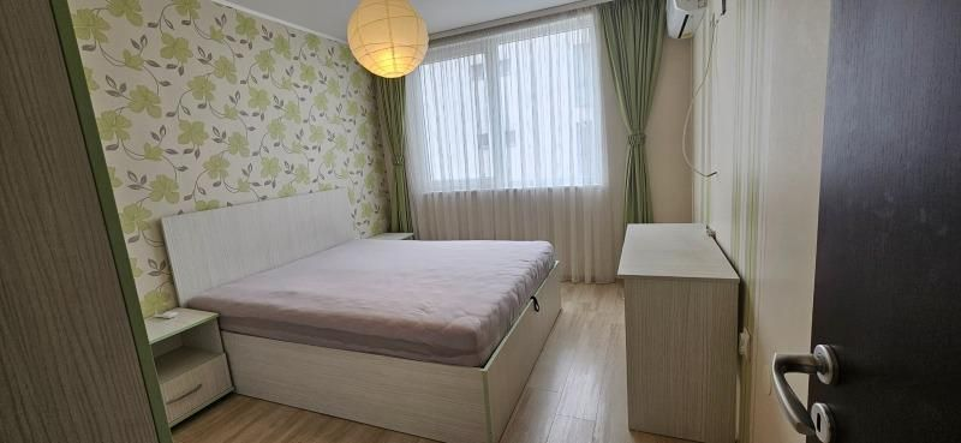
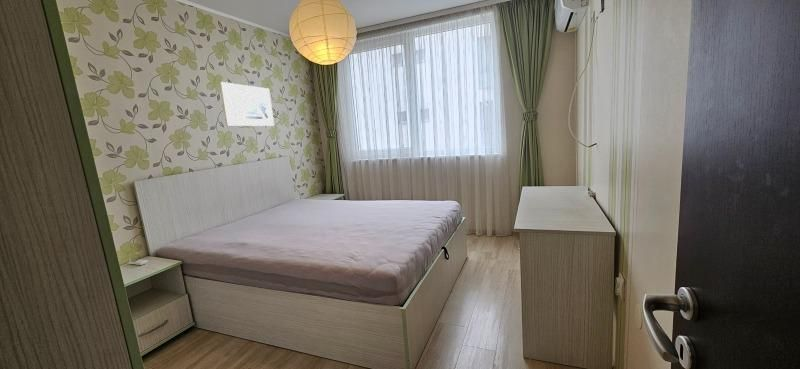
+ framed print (249, 105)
